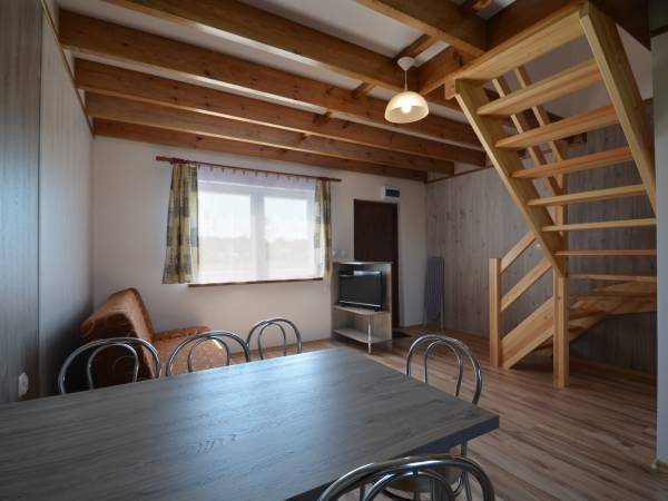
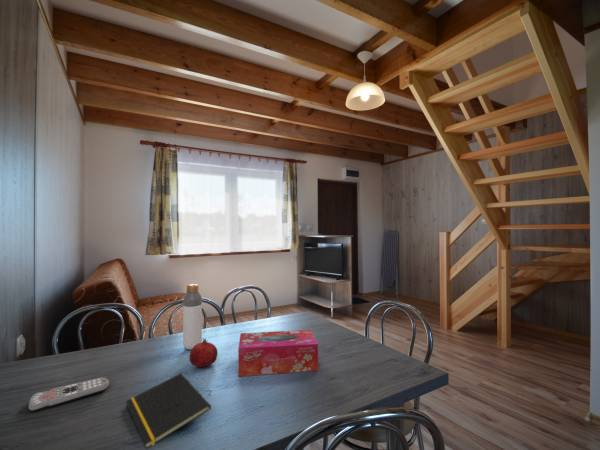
+ bottle (192, 316)
+ fruit (203, 352)
+ tissue box (277, 351)
+ remote control (71, 392)
+ notepad (166, 405)
